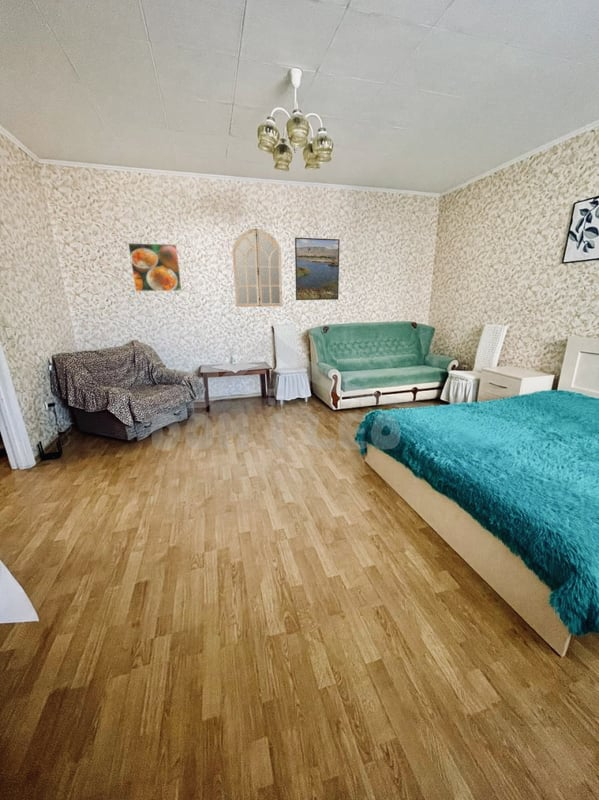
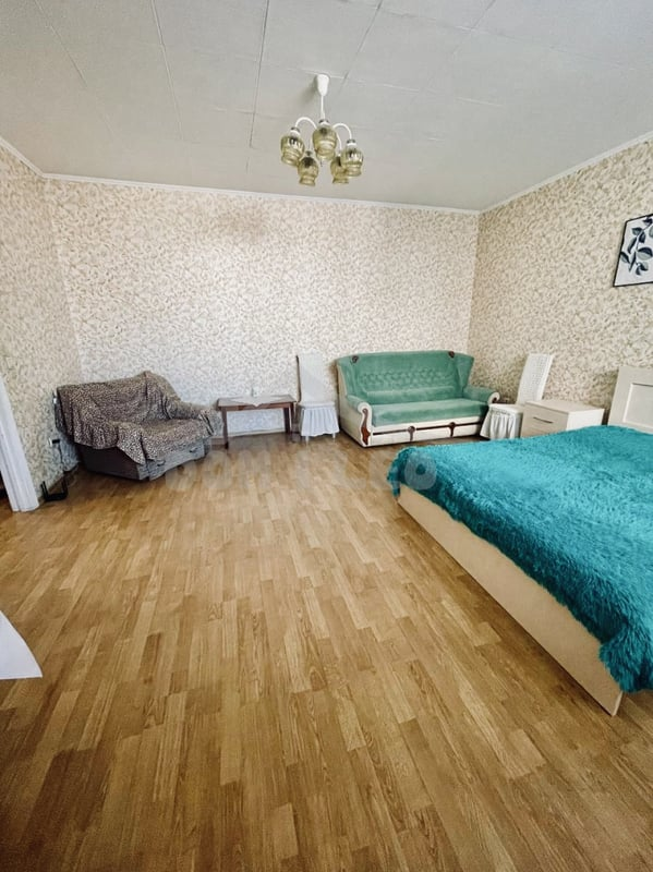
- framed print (156, 268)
- home mirror (258, 268)
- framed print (317, 269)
